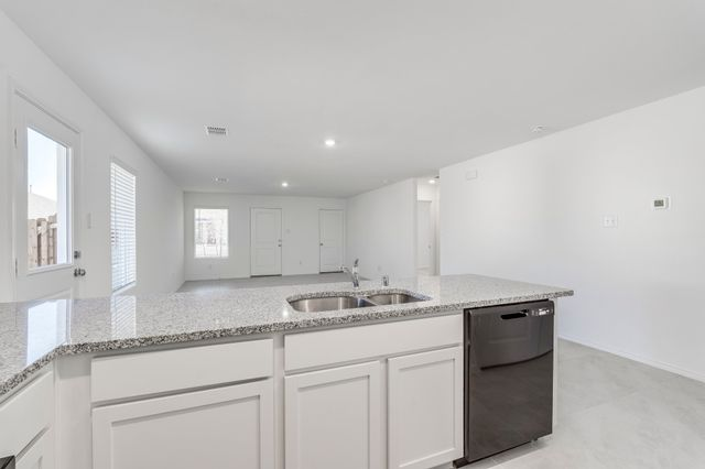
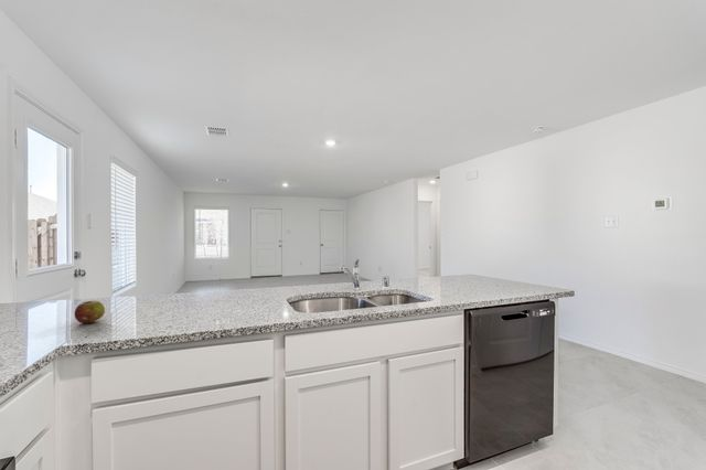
+ fruit (89, 311)
